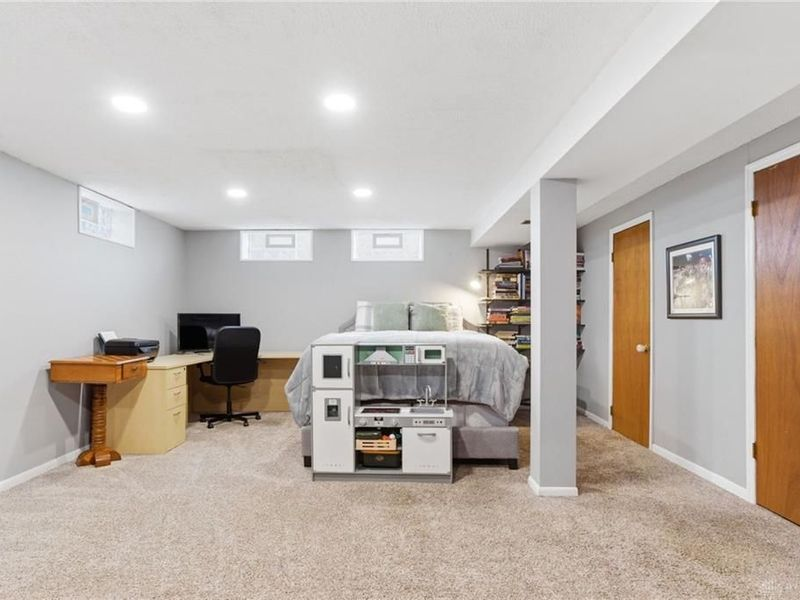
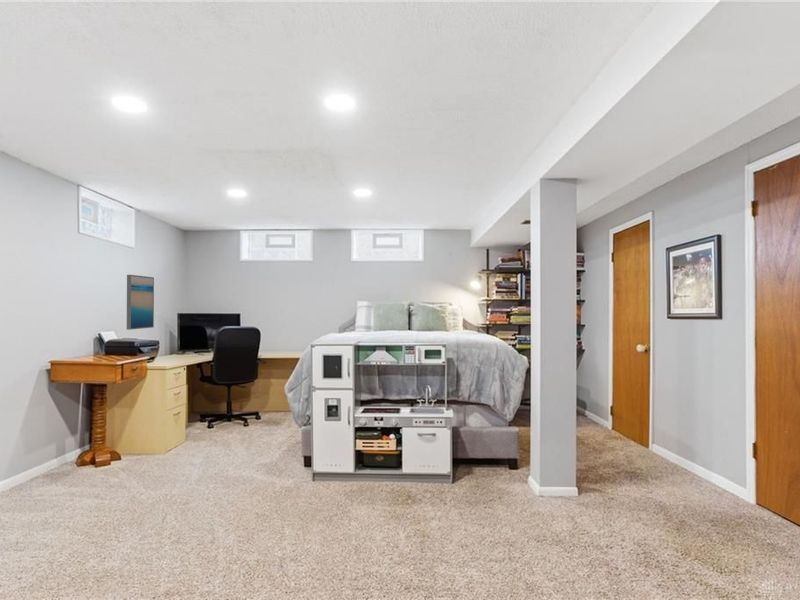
+ wall art (140, 302)
